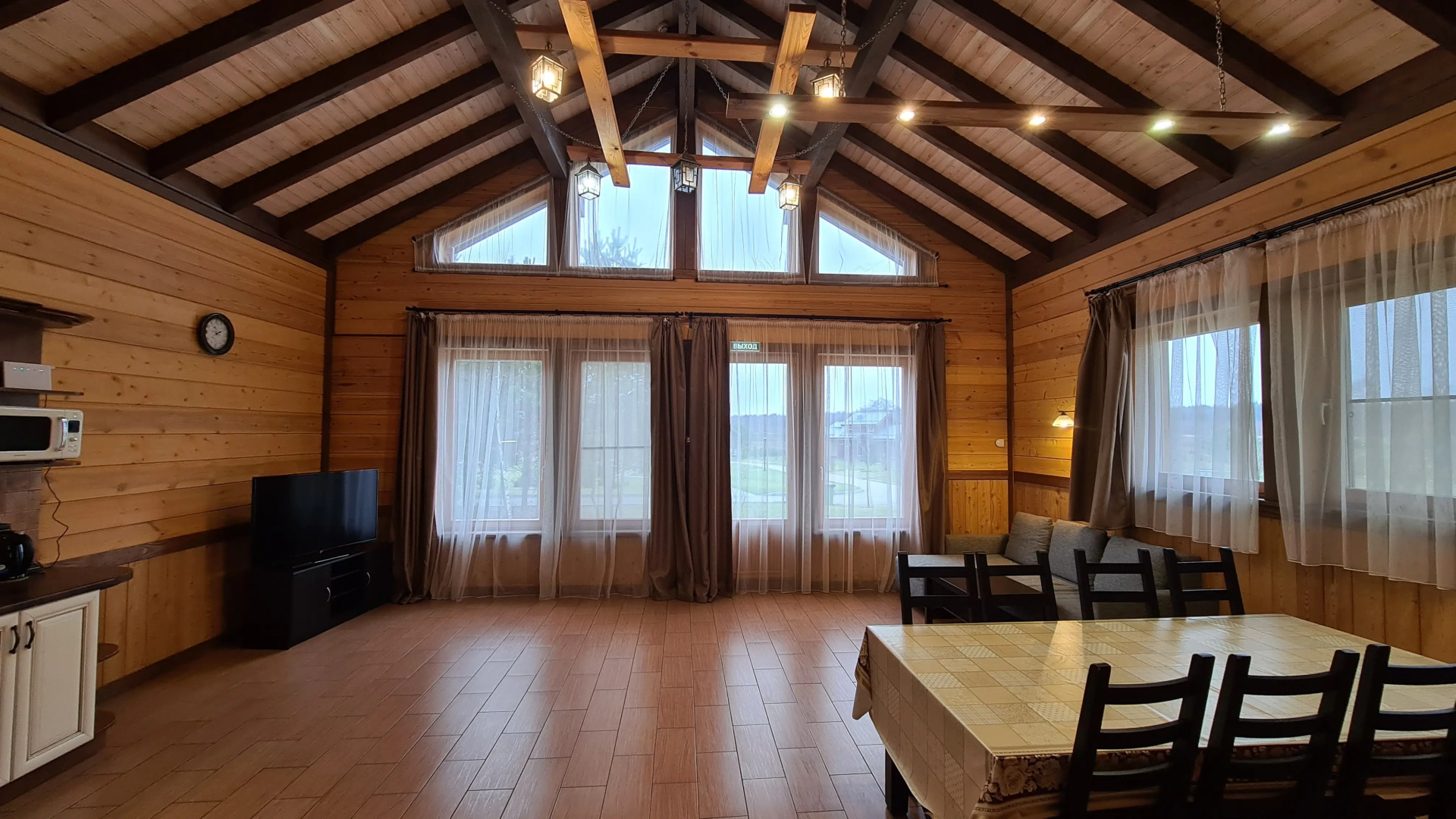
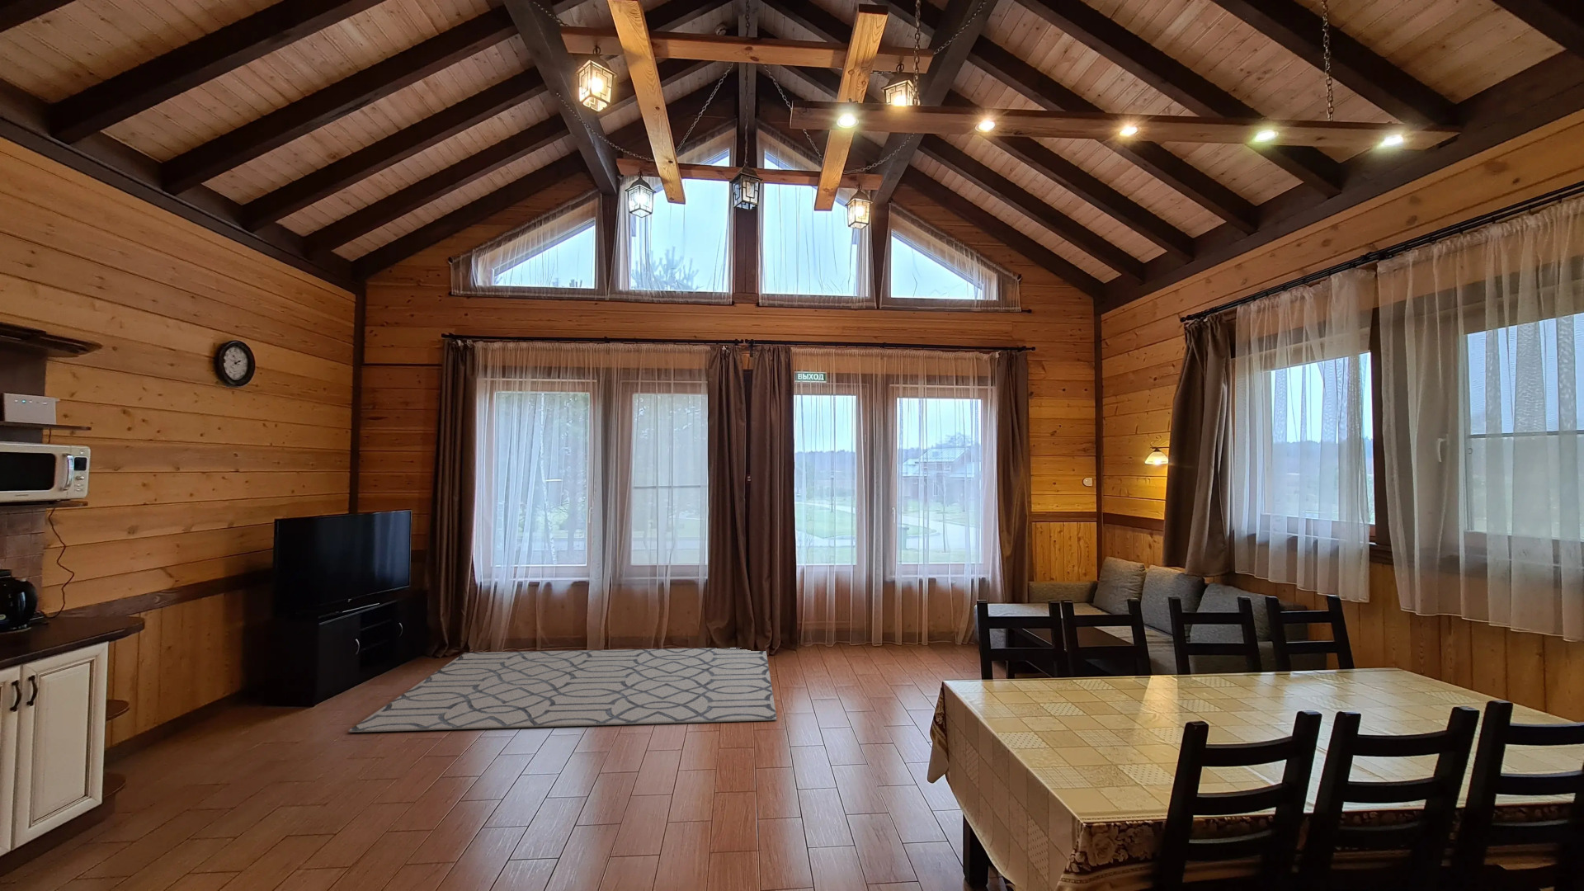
+ rug (596, 681)
